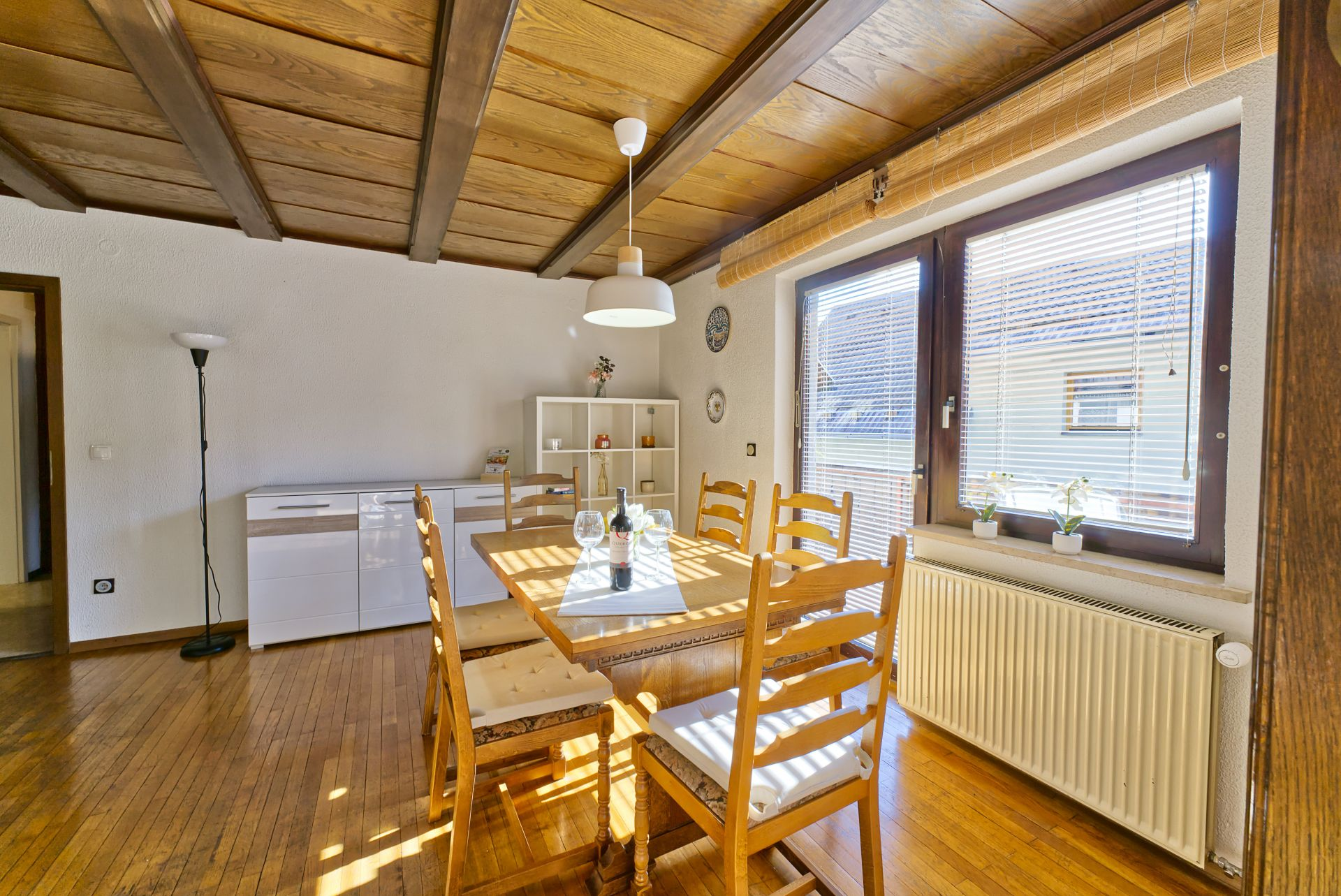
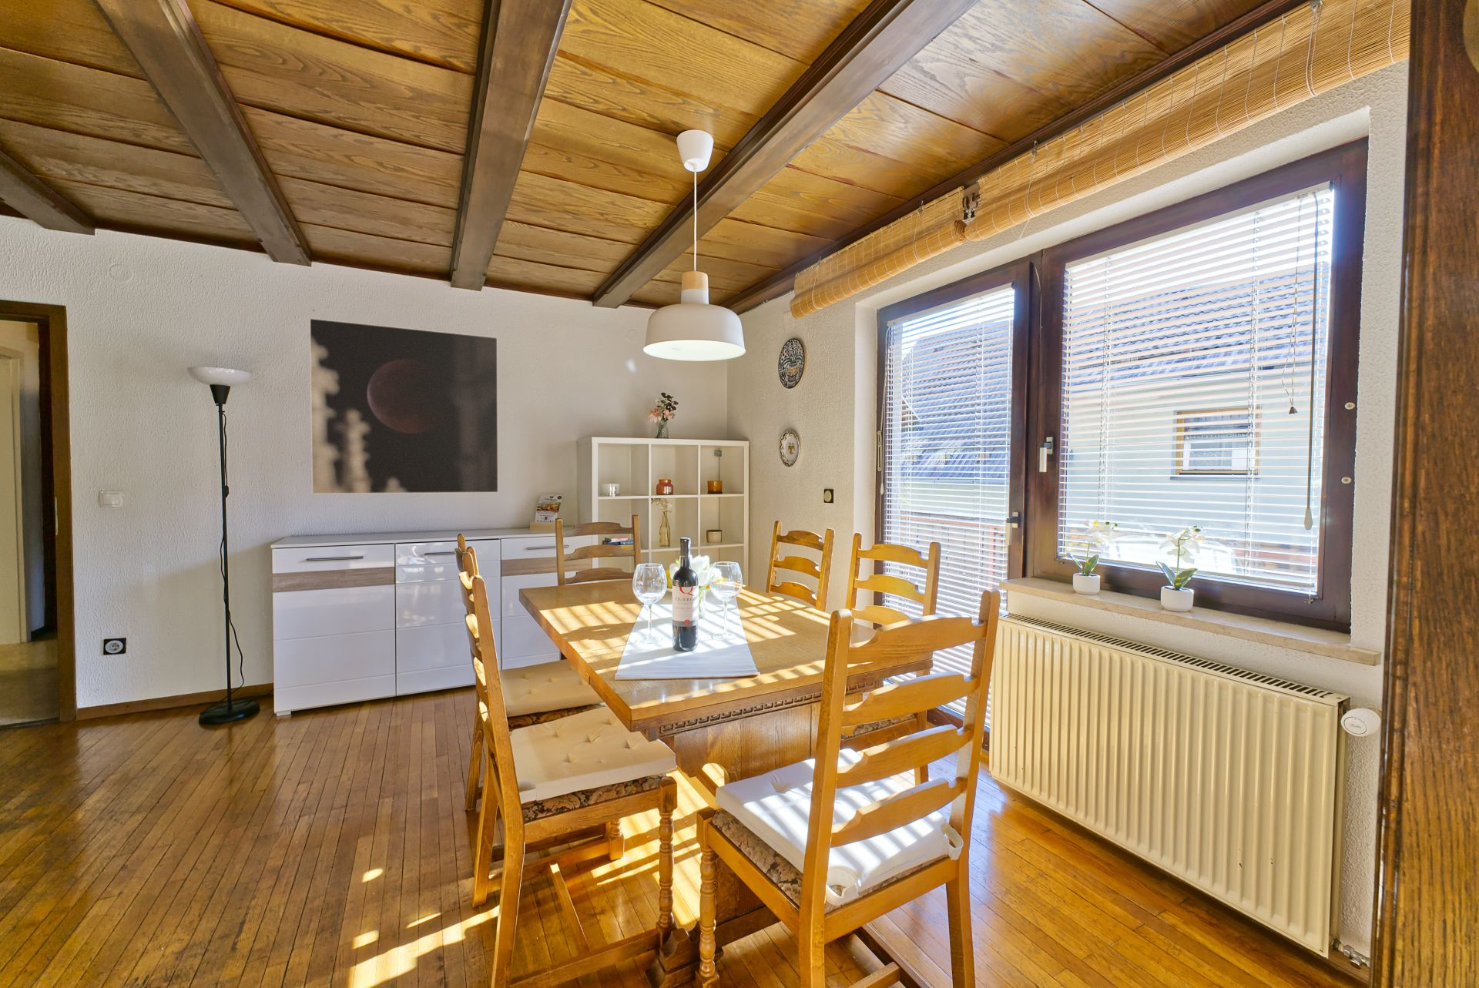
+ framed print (410, 411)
